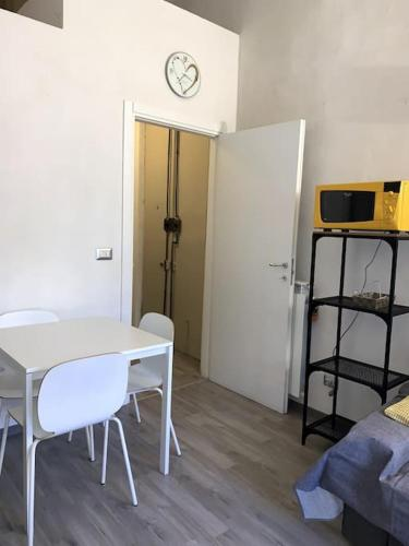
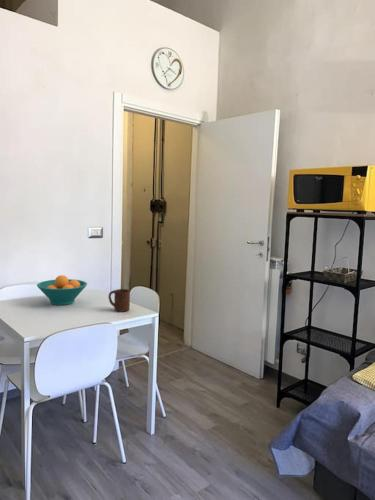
+ fruit bowl (62, 289)
+ cup (119, 300)
